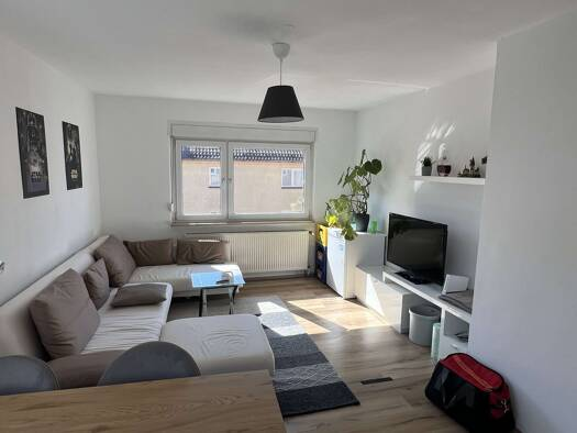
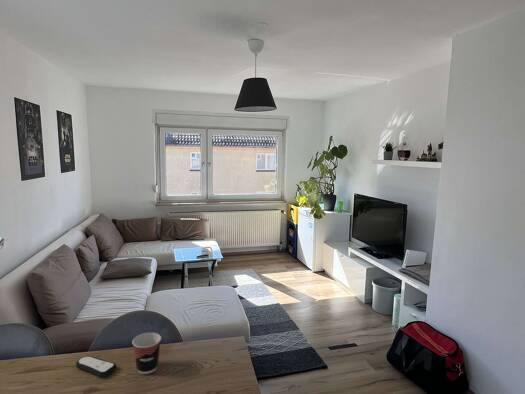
+ remote control (95, 365)
+ cup (147, 353)
